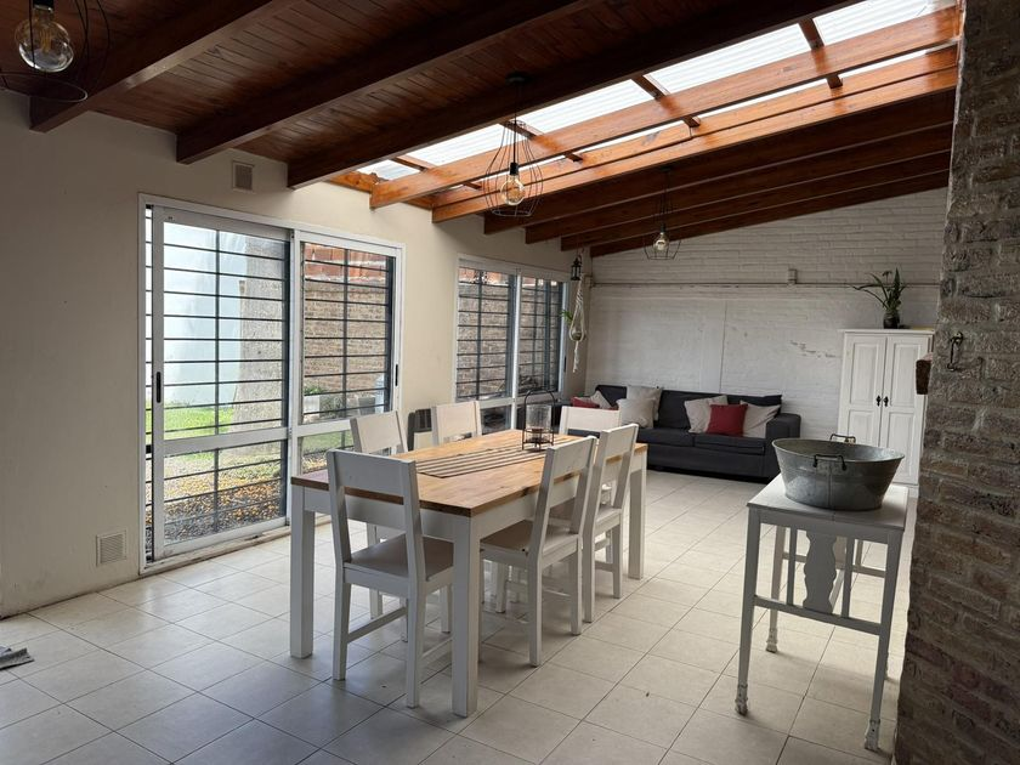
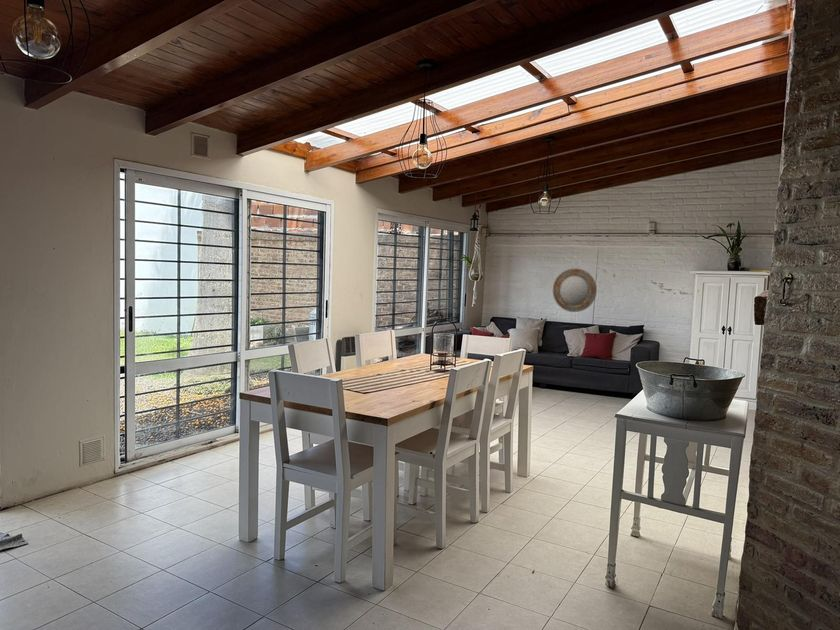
+ home mirror (574, 290)
